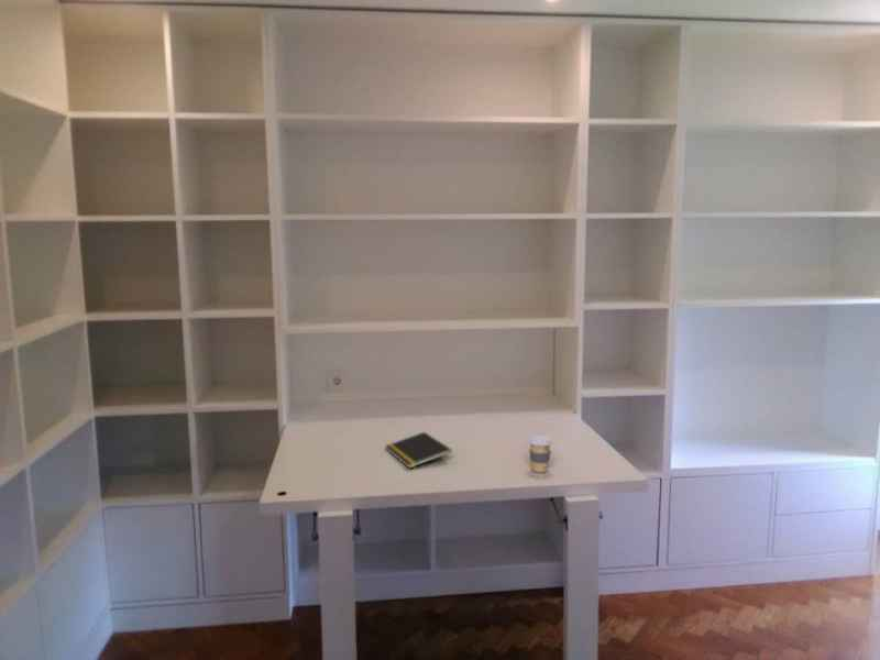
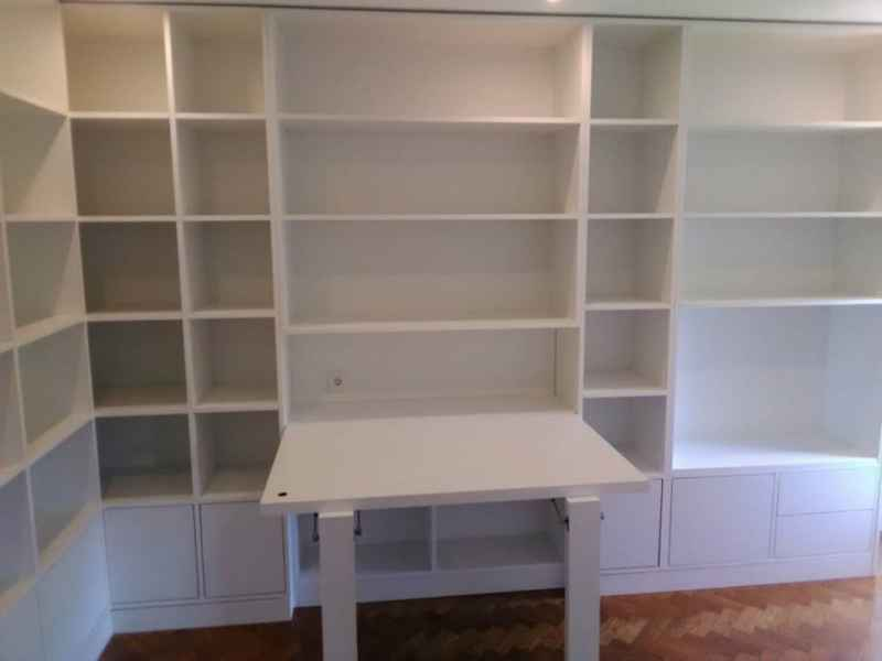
- notepad (417, 449)
- coffee cup (539, 453)
